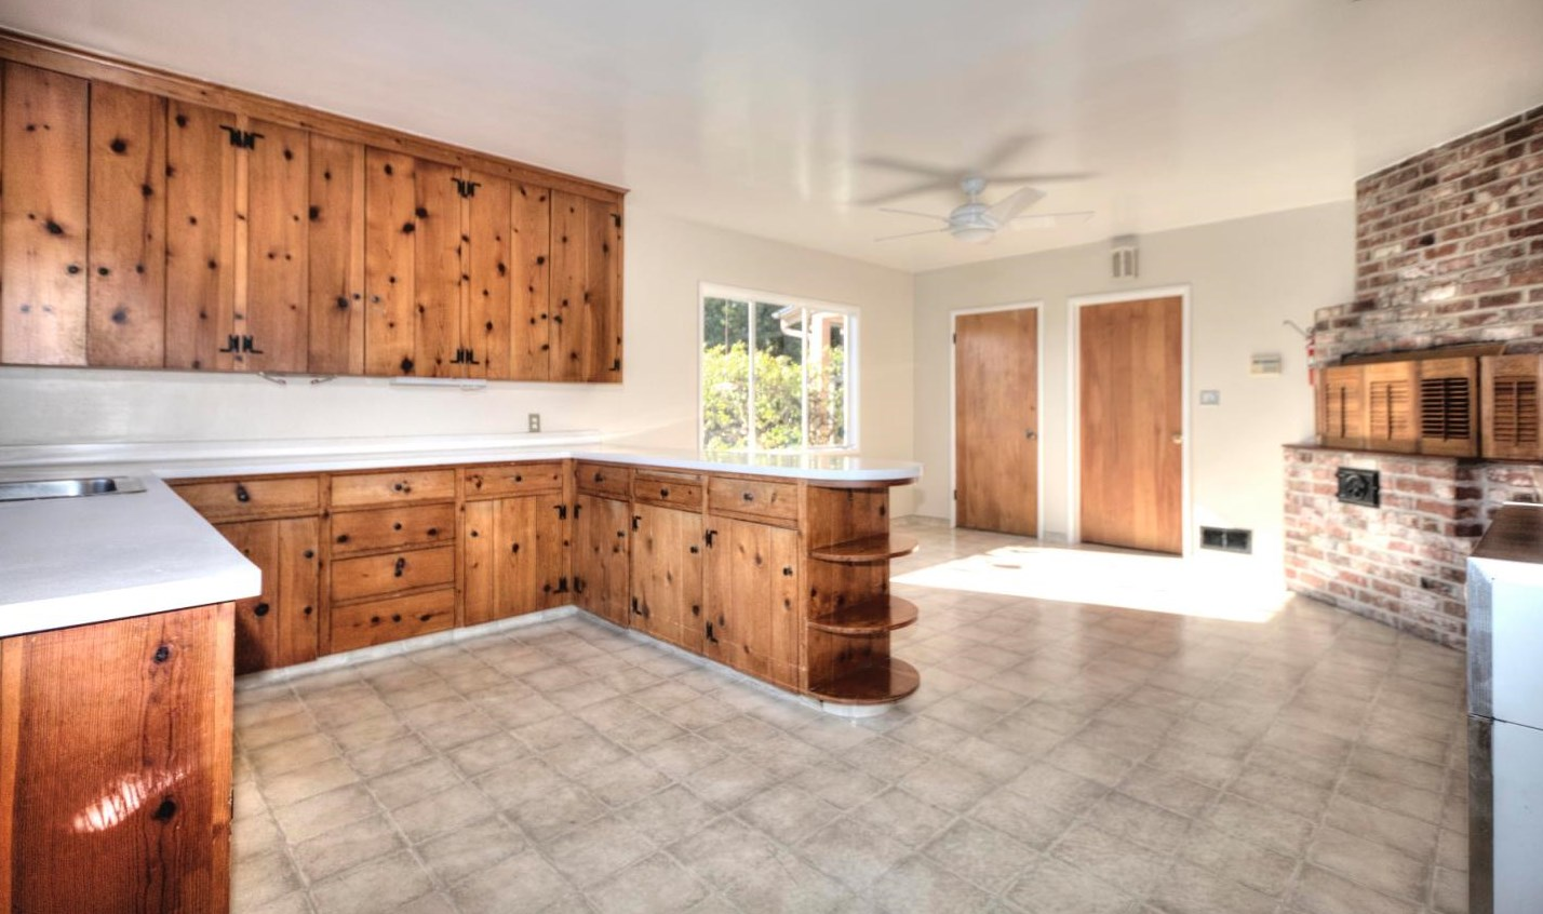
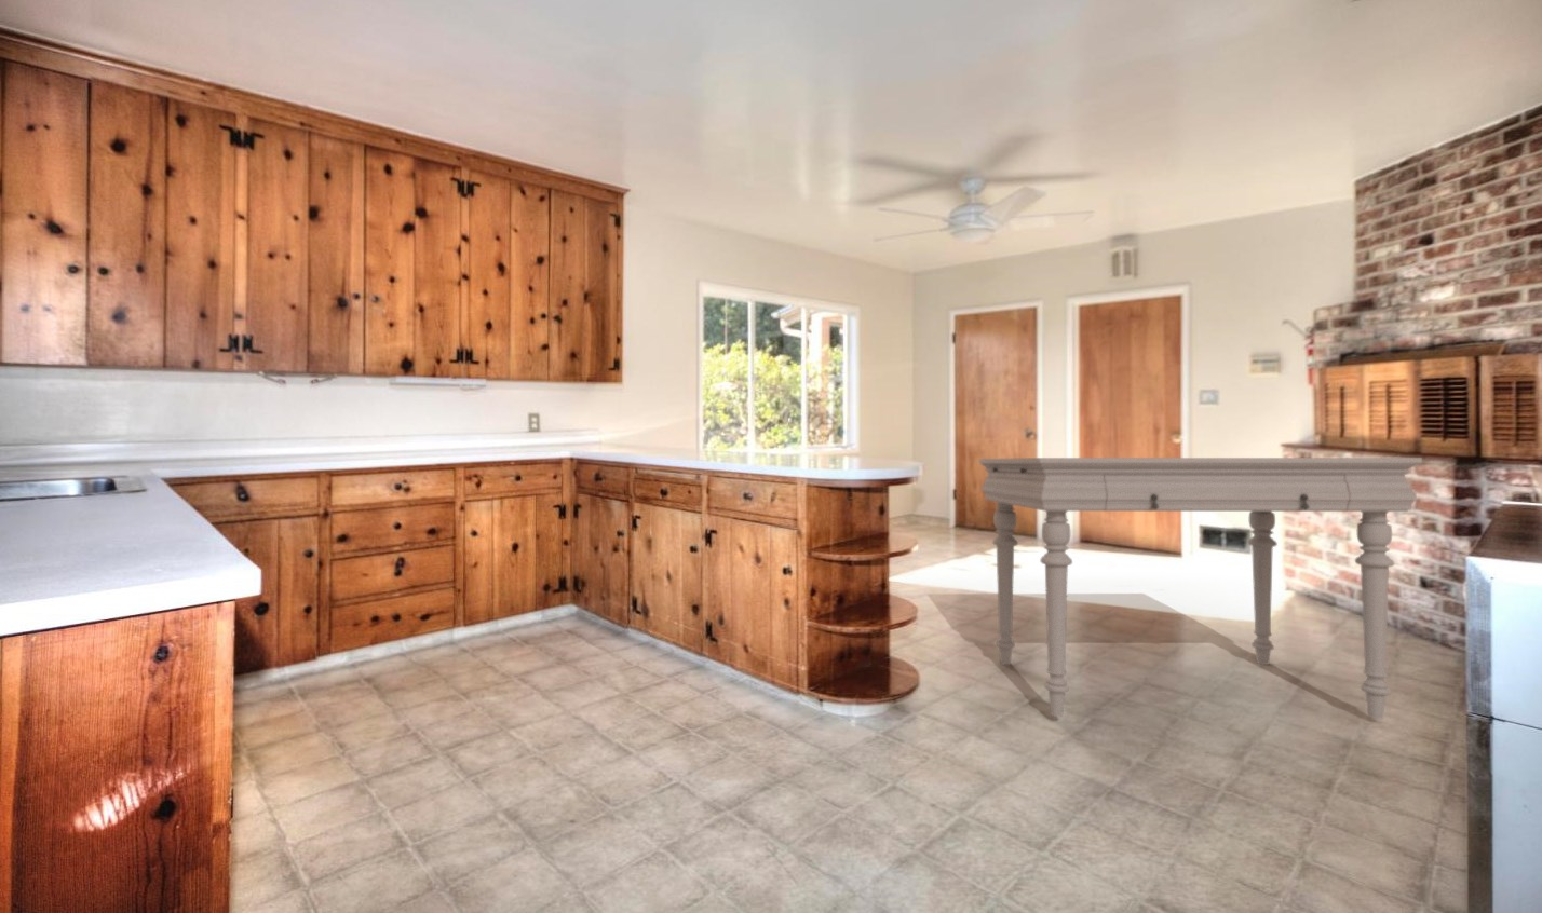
+ dining table (1169, 511)
